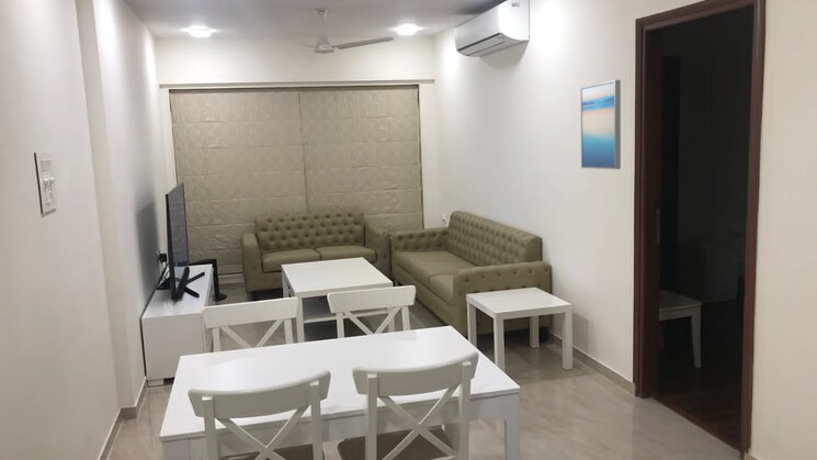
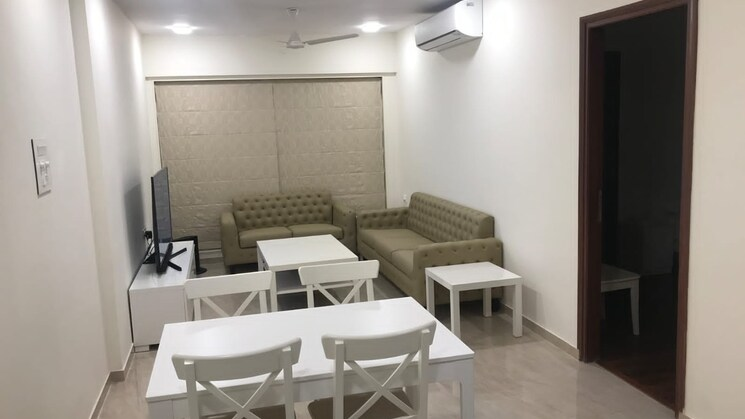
- wall art (599, 126)
